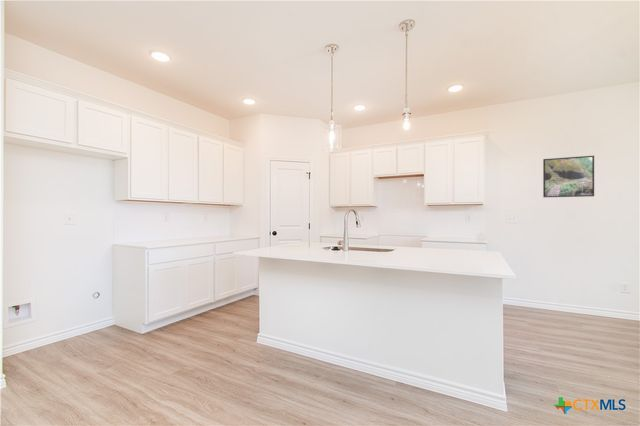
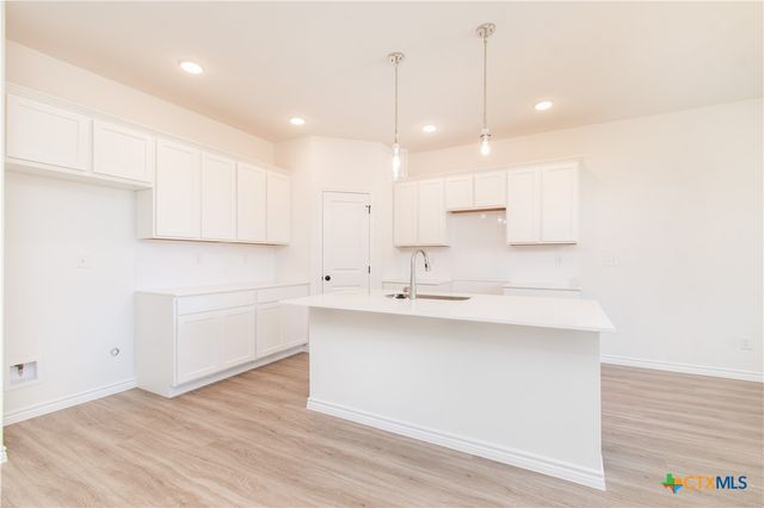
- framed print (567, 177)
